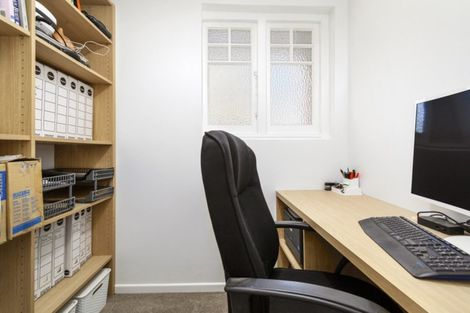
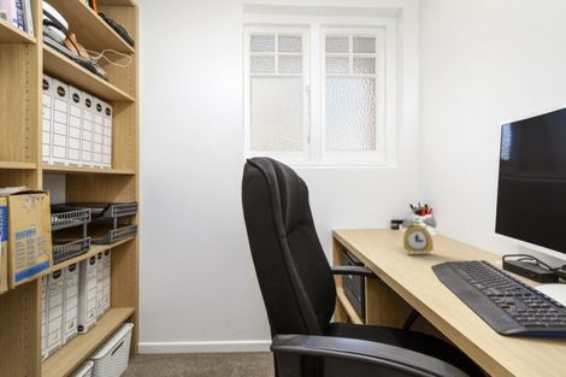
+ alarm clock (418, 230)
